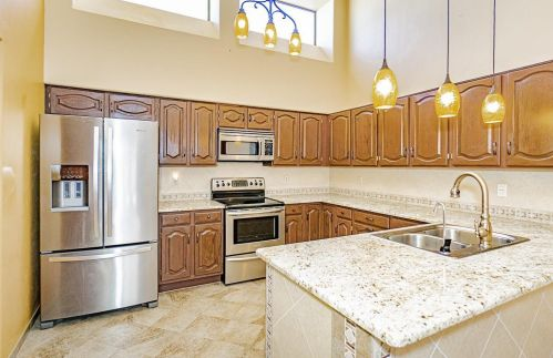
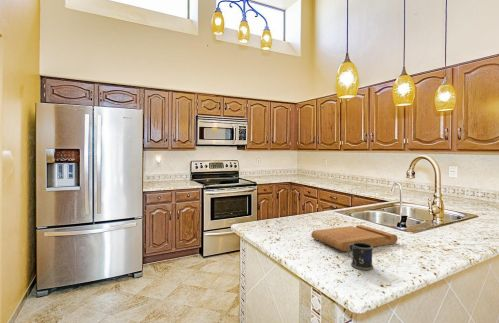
+ cutting board (353, 236)
+ mug (358, 254)
